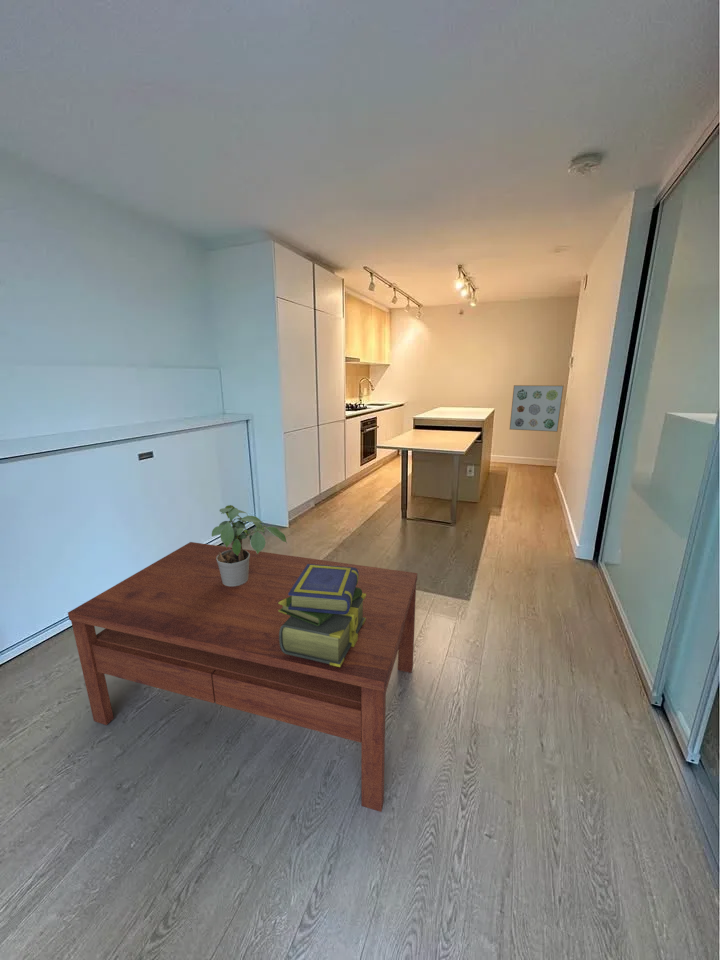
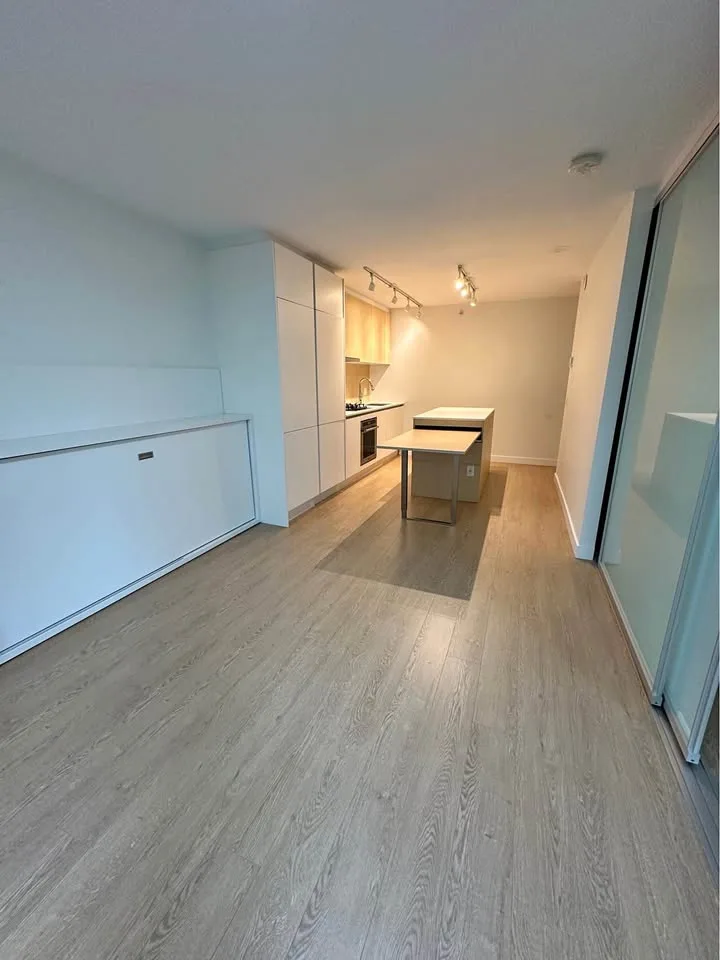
- stack of books (324, 605)
- coffee table (262, 644)
- wall art (535, 408)
- potted plant (241, 545)
